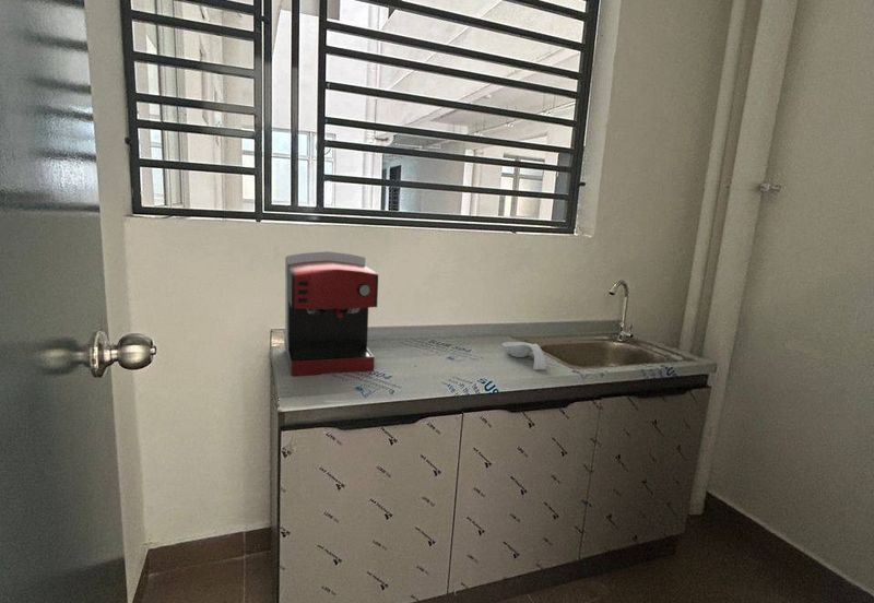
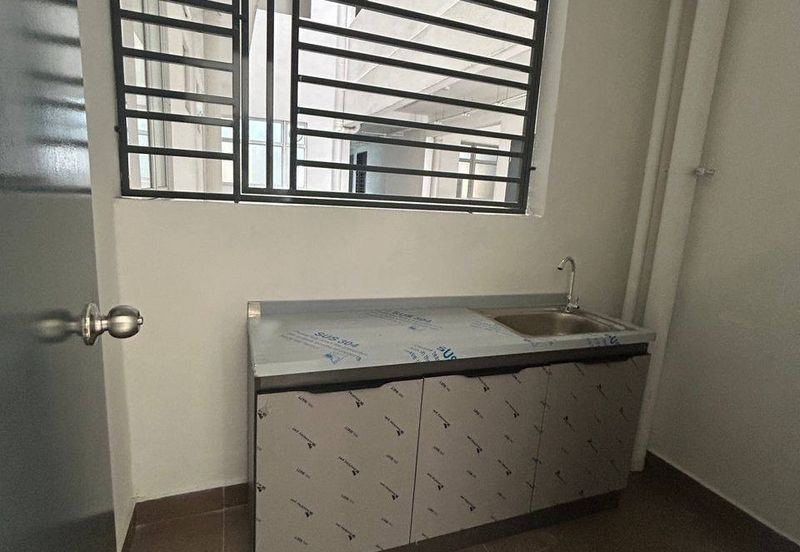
- coffee maker (330, 310)
- spoon rest (525, 350)
